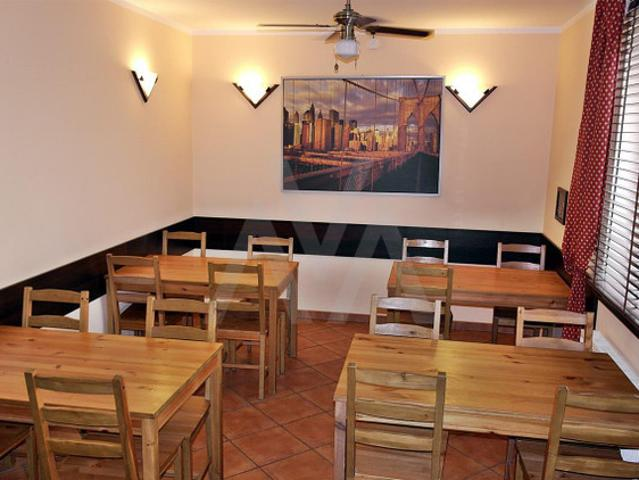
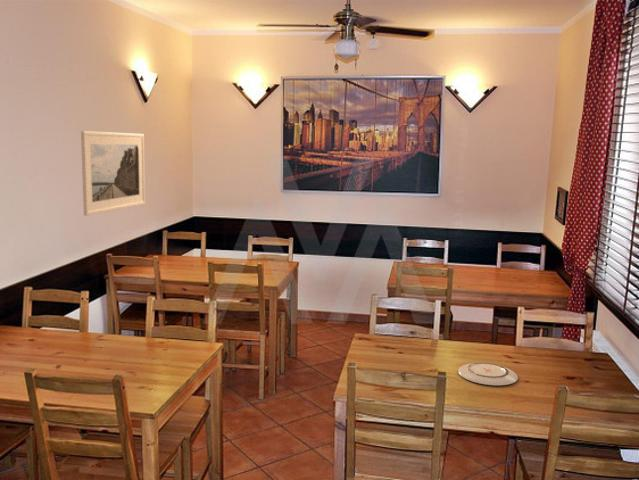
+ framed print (116, 171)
+ plate (487, 371)
